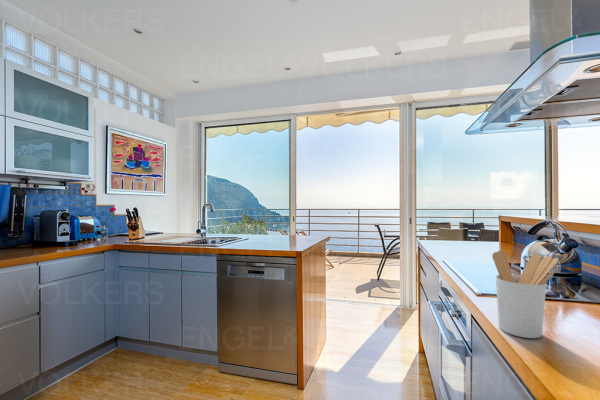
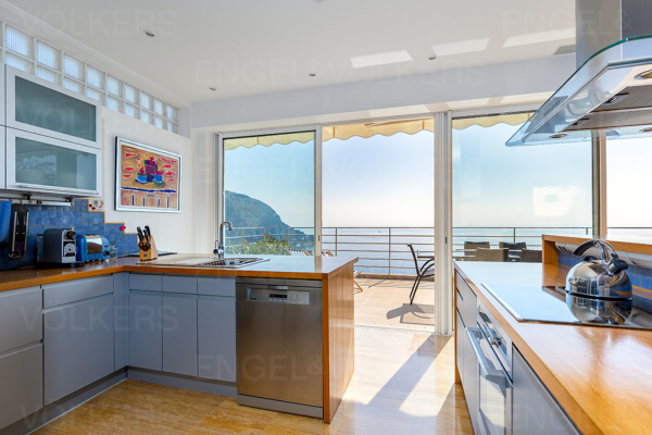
- utensil holder (527, 291)
